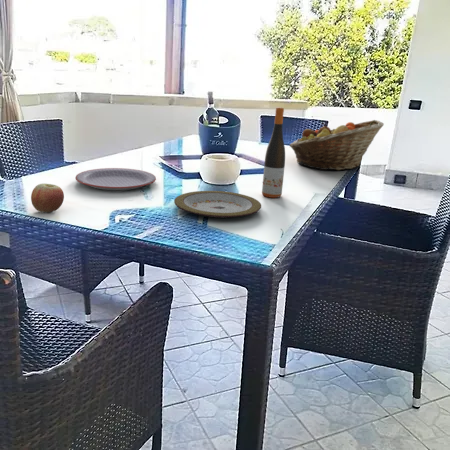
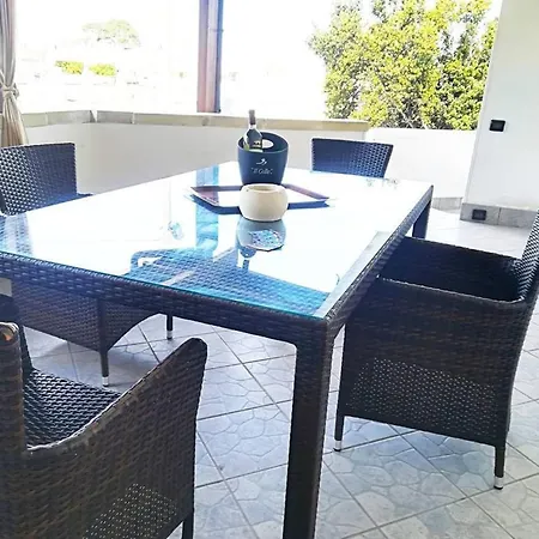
- plate (217, 205)
- fruit basket (335, 141)
- apple (47, 197)
- plate (116, 179)
- wine bottle (275, 152)
